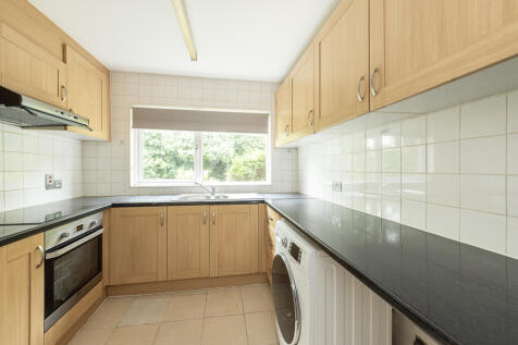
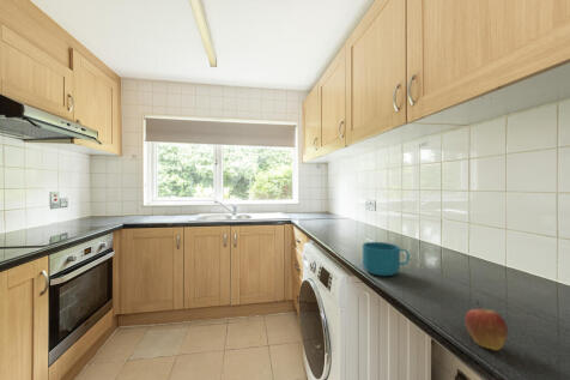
+ cup (386, 259)
+ fruit (485, 324)
